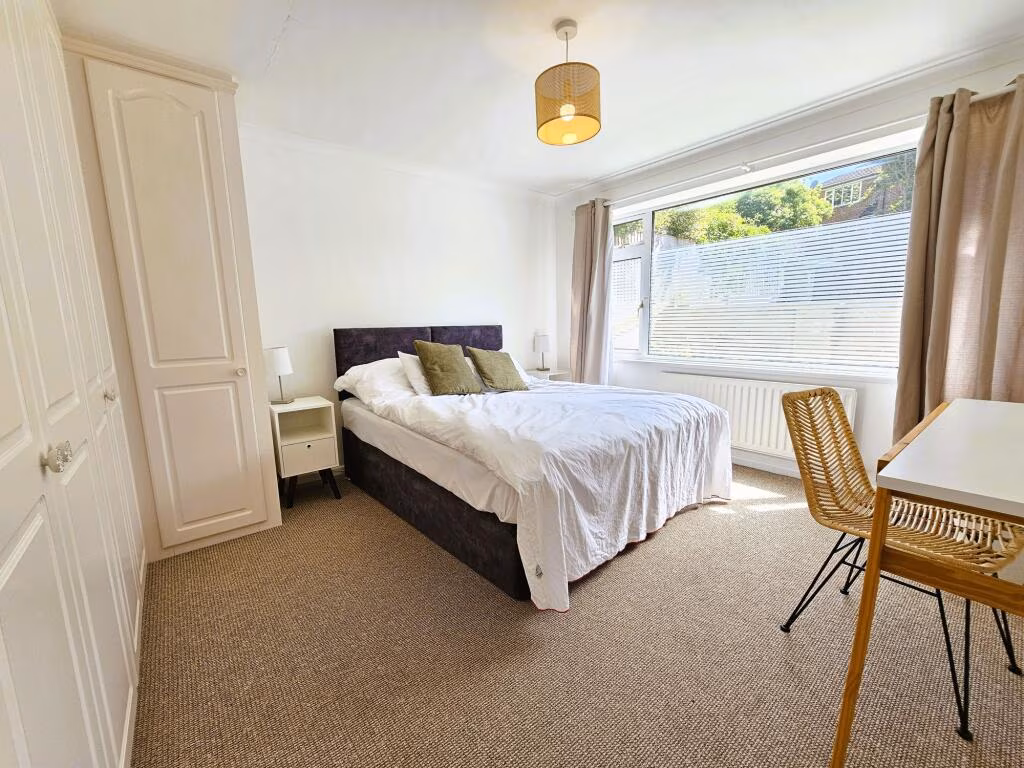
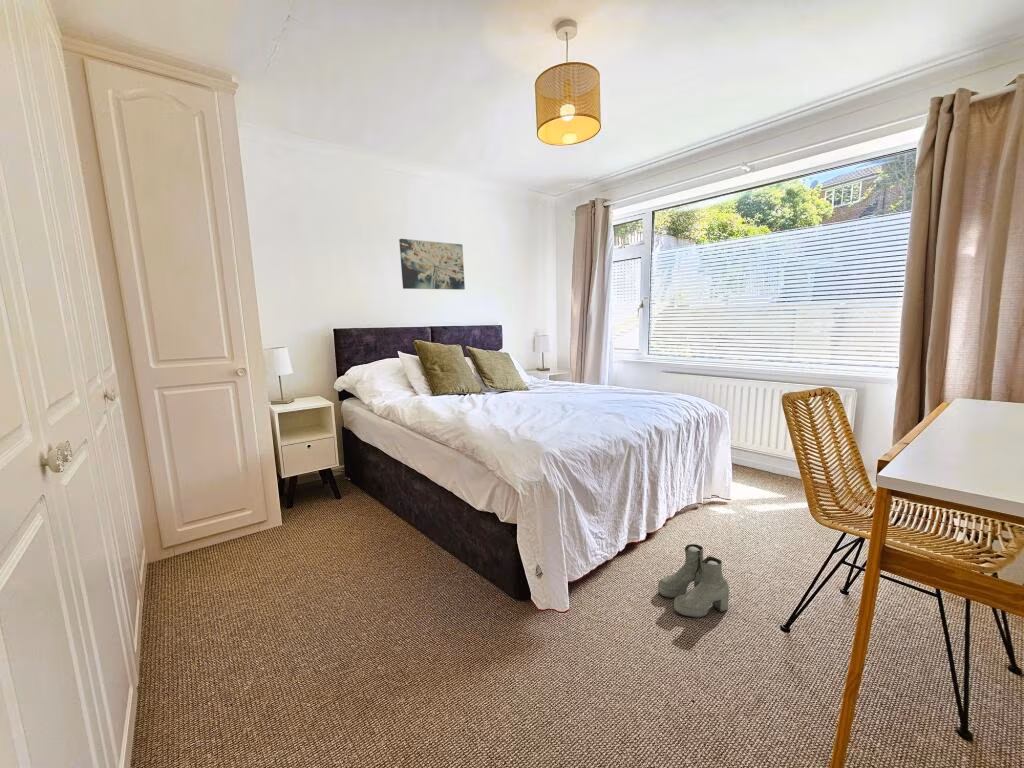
+ wall art (433, 265)
+ boots (693, 577)
